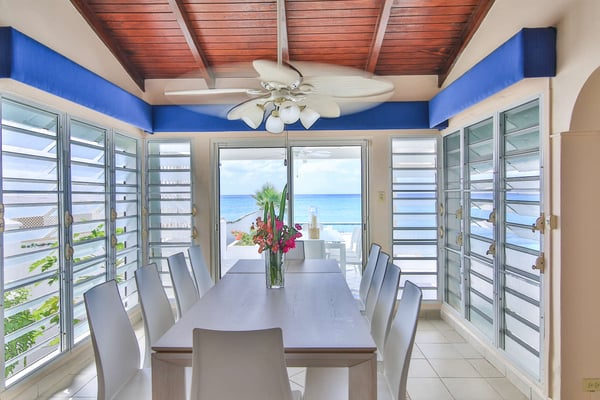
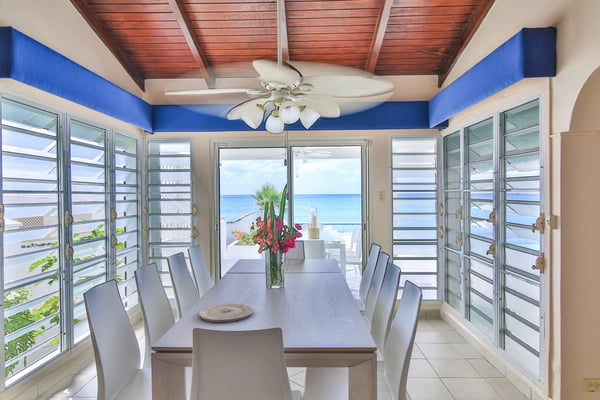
+ plate (226, 312)
